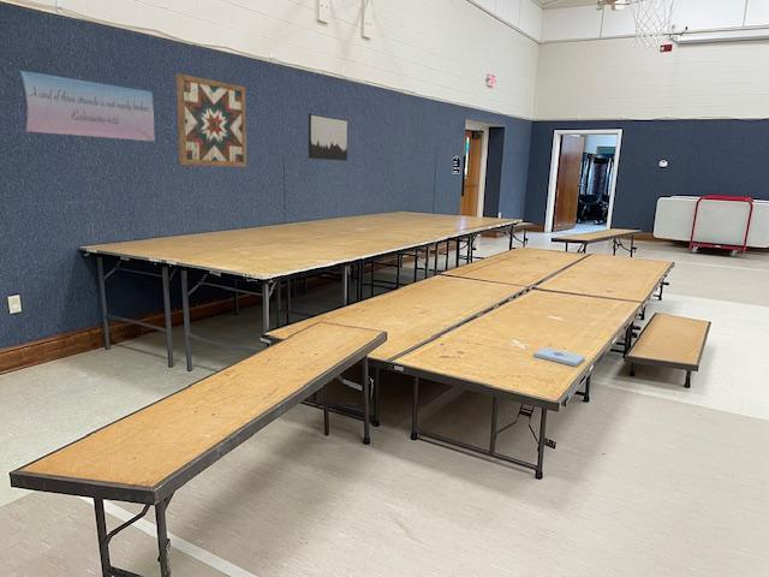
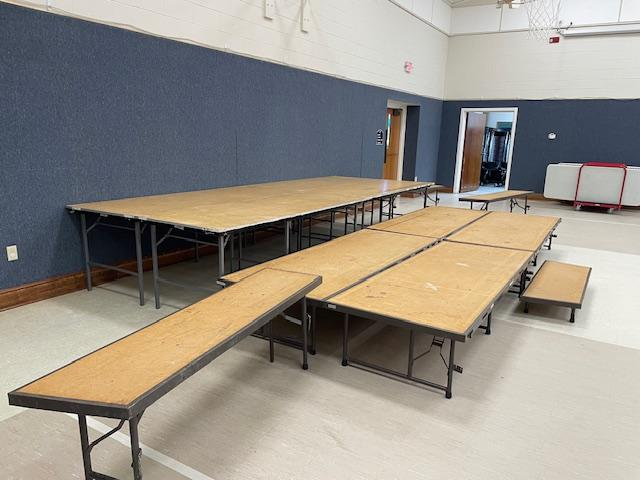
- wall art (328, 138)
- notepad (559, 356)
- wall art (214, 124)
- banner (95, 109)
